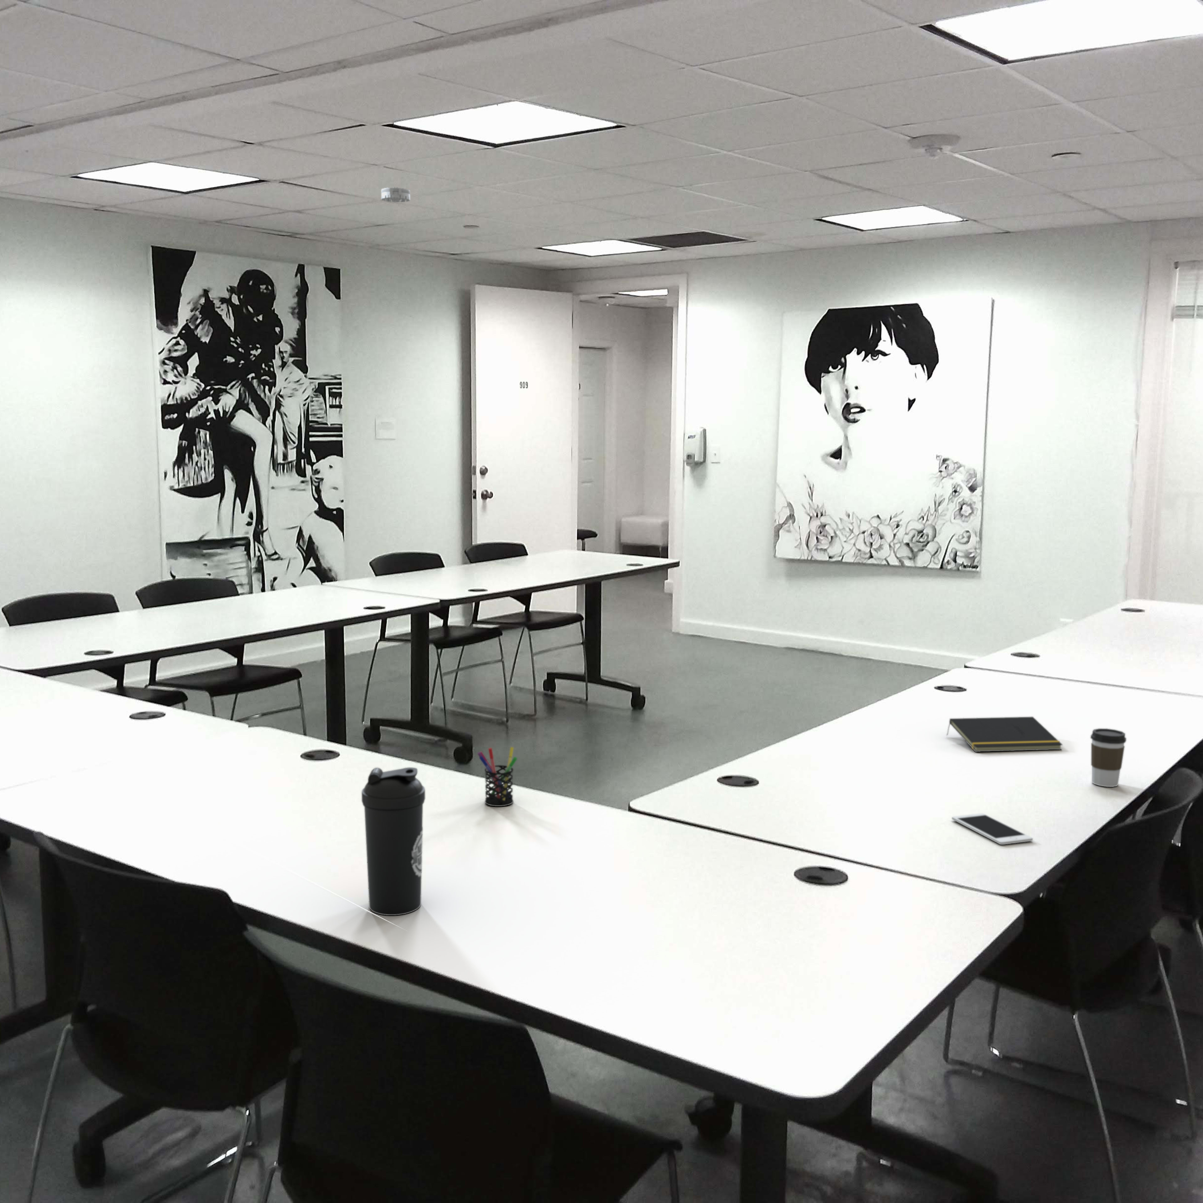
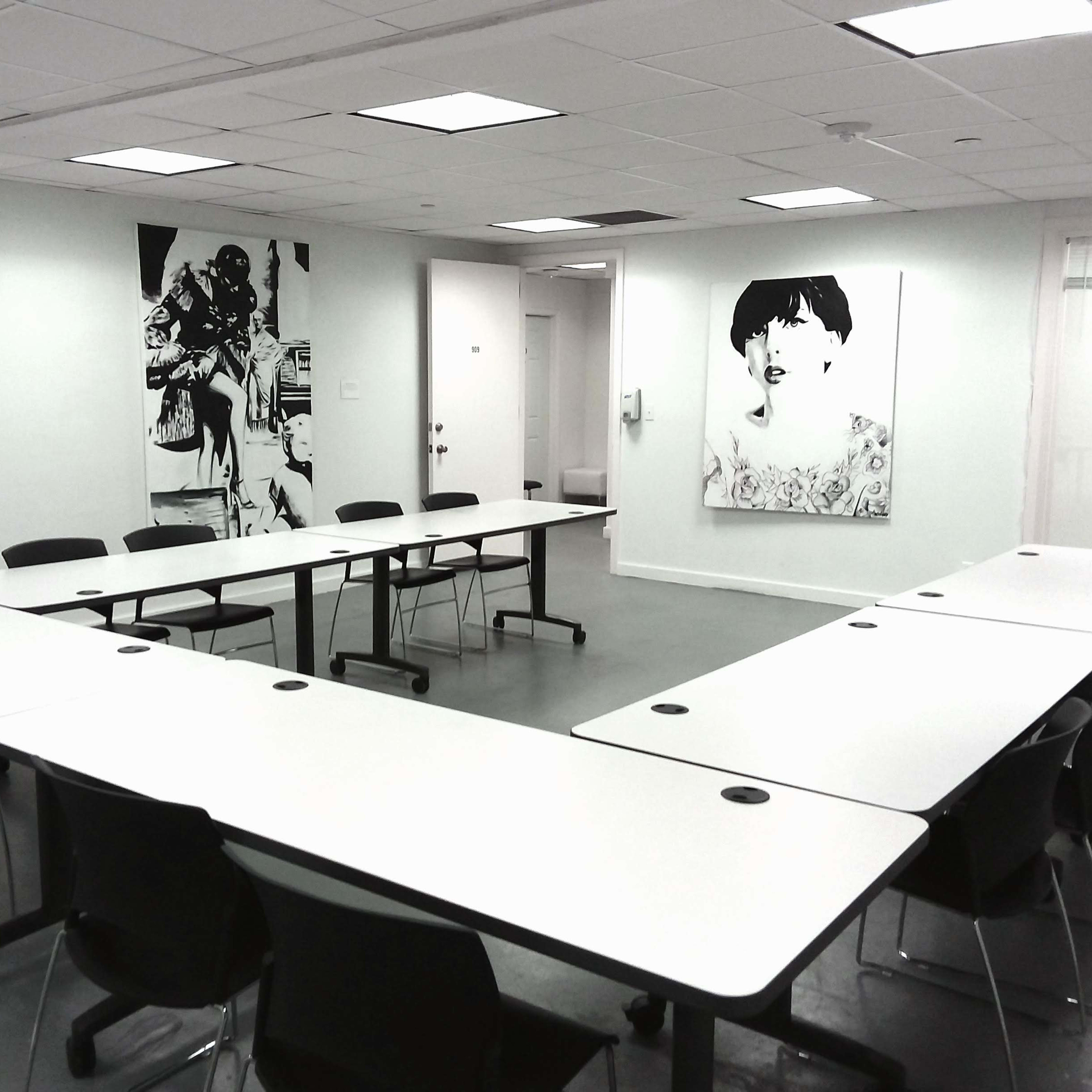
- water bottle (394, 838)
- coffee cup (1107, 758)
- notepad (1005, 734)
- pen holder (500, 774)
- cell phone (991, 828)
- smoke detector (395, 194)
